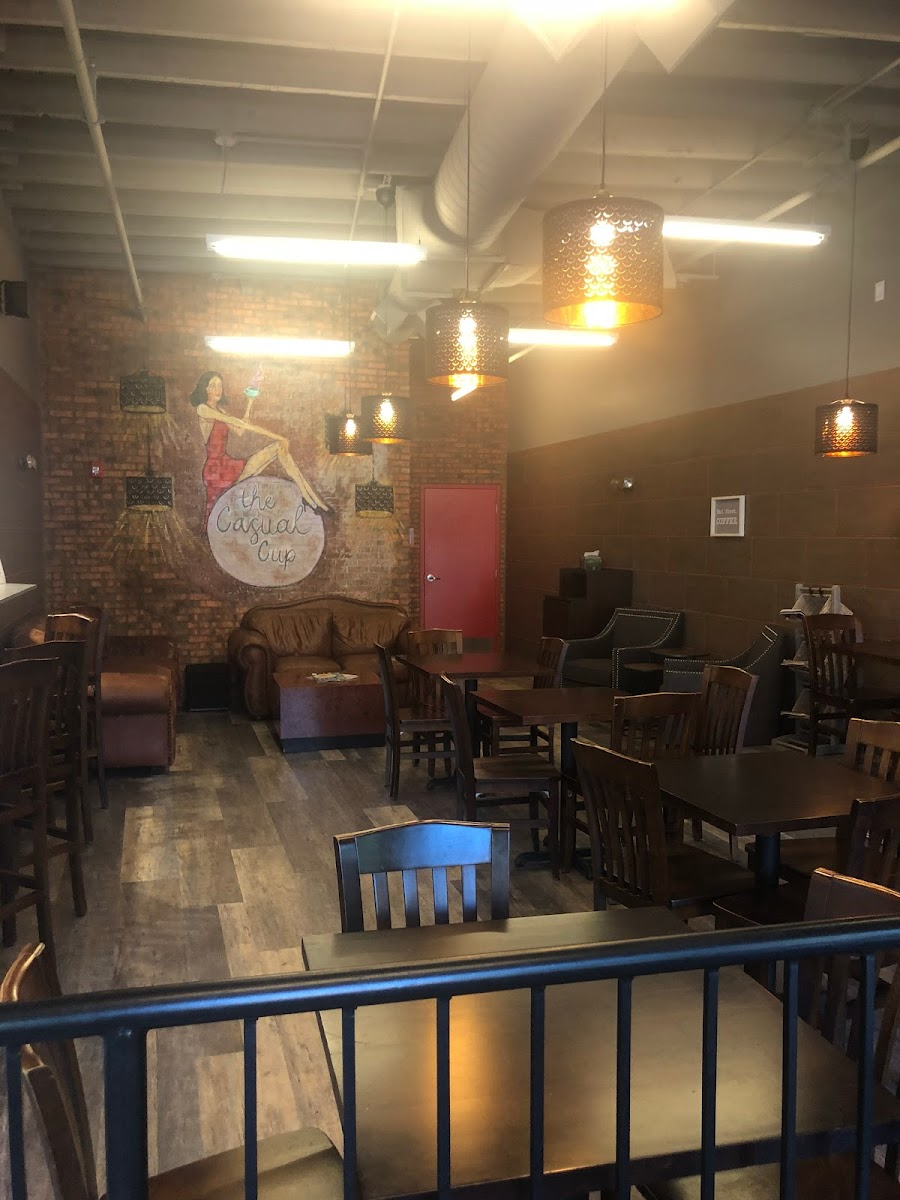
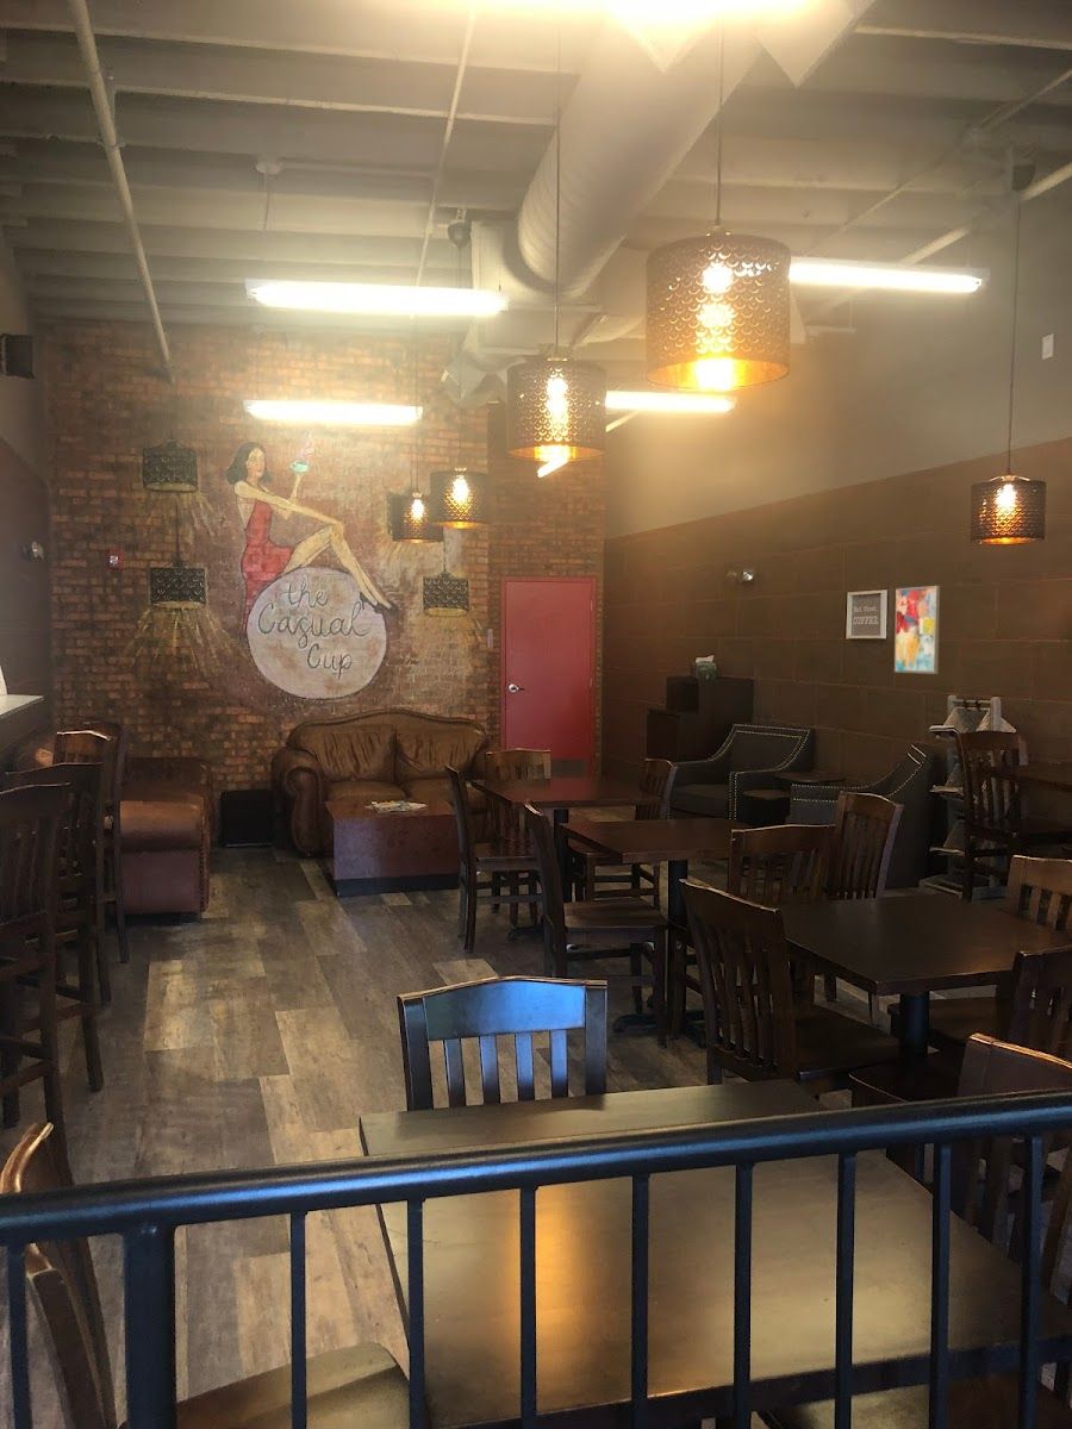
+ wall art (916, 630)
